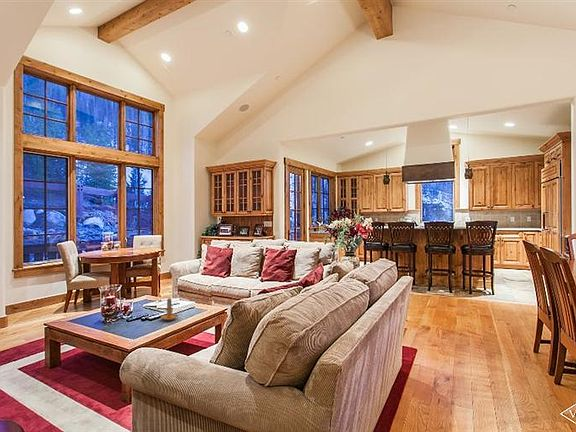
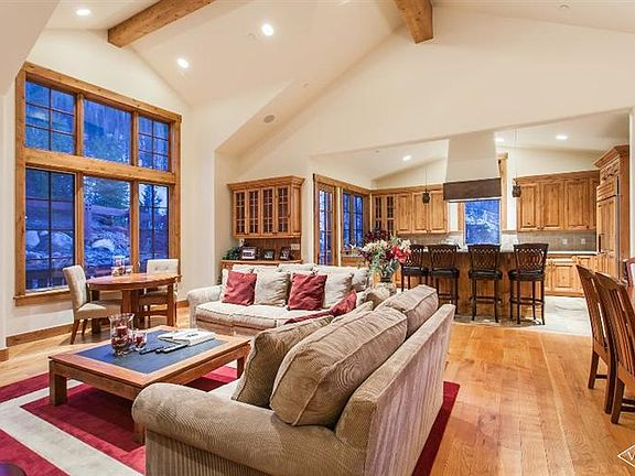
- candle (171, 307)
